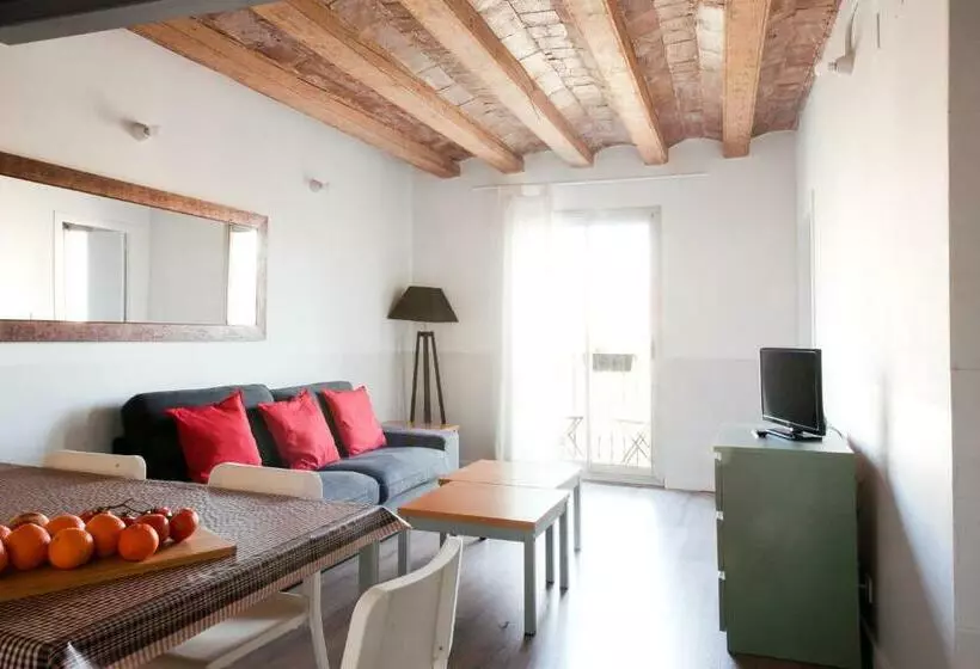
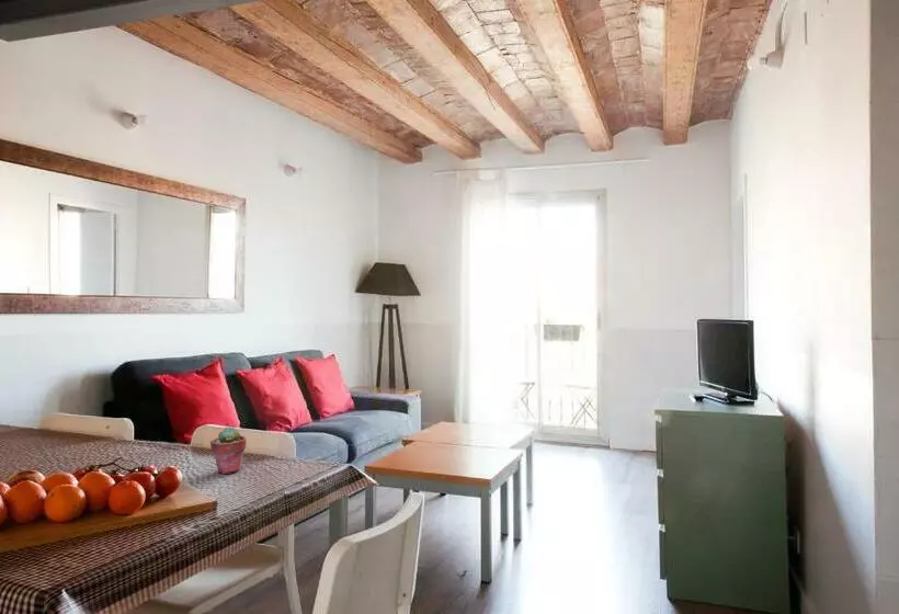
+ potted succulent (228, 448)
